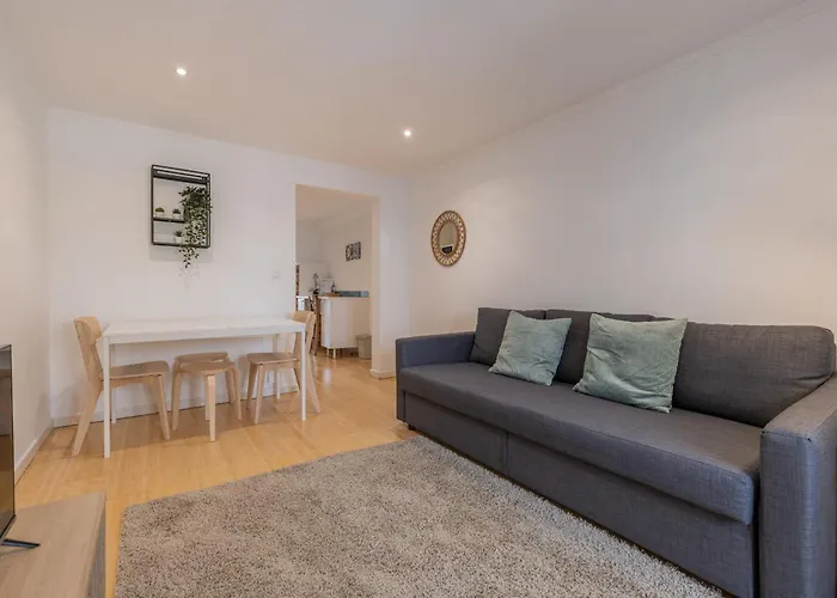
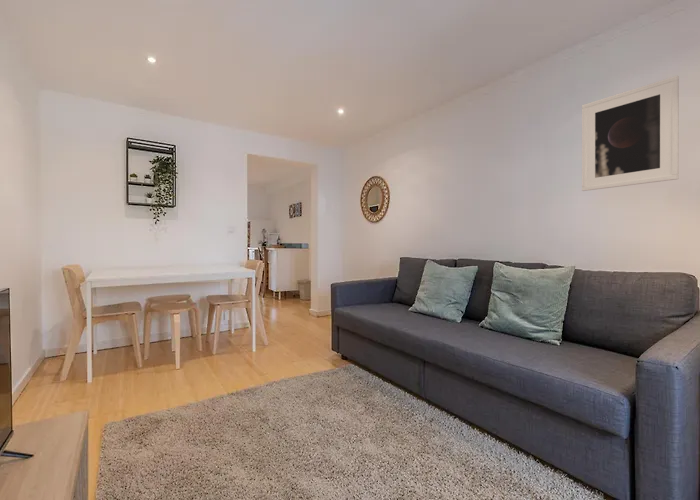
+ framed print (625, 138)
